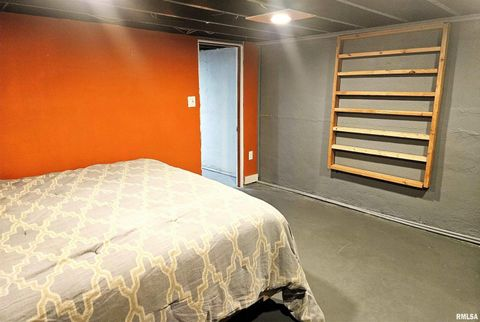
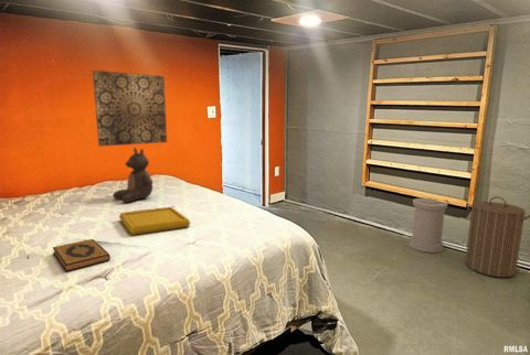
+ teddy bear (132, 174)
+ trash can (427, 223)
+ laundry hamper (494, 233)
+ hardback book (81, 254)
+ serving tray (153, 219)
+ wall art (132, 109)
